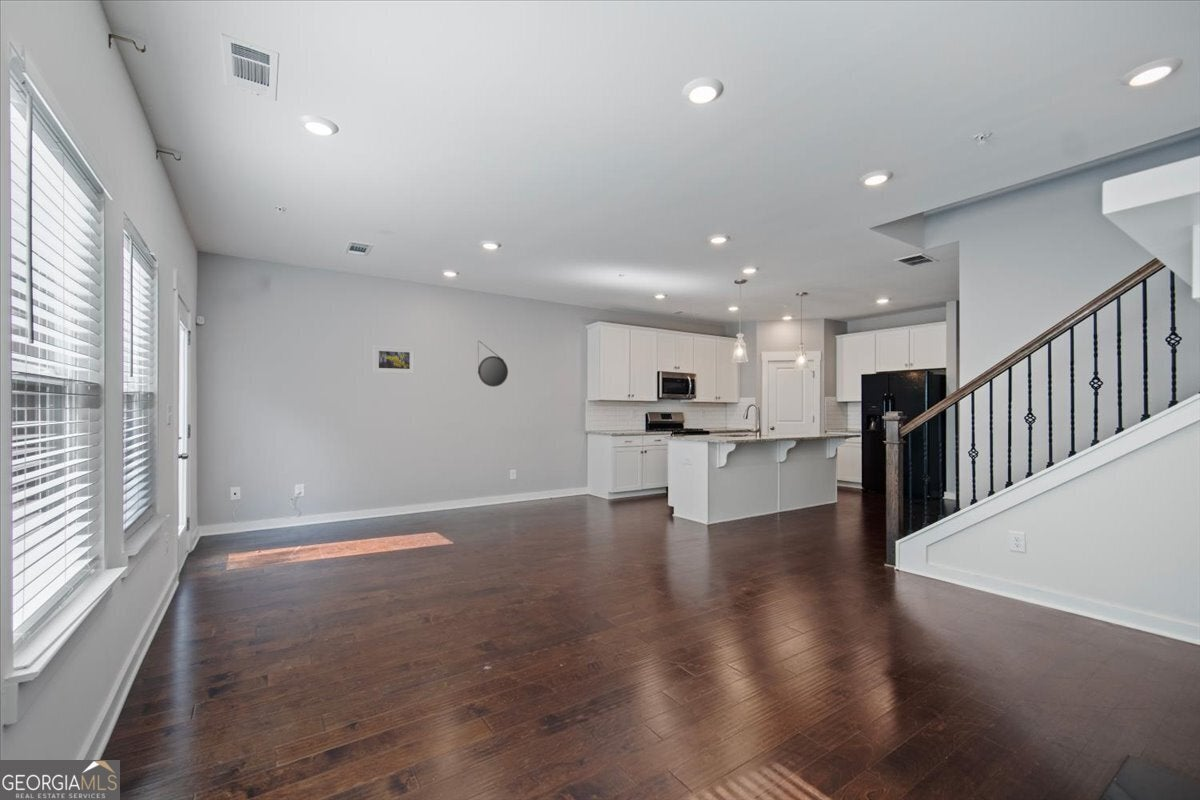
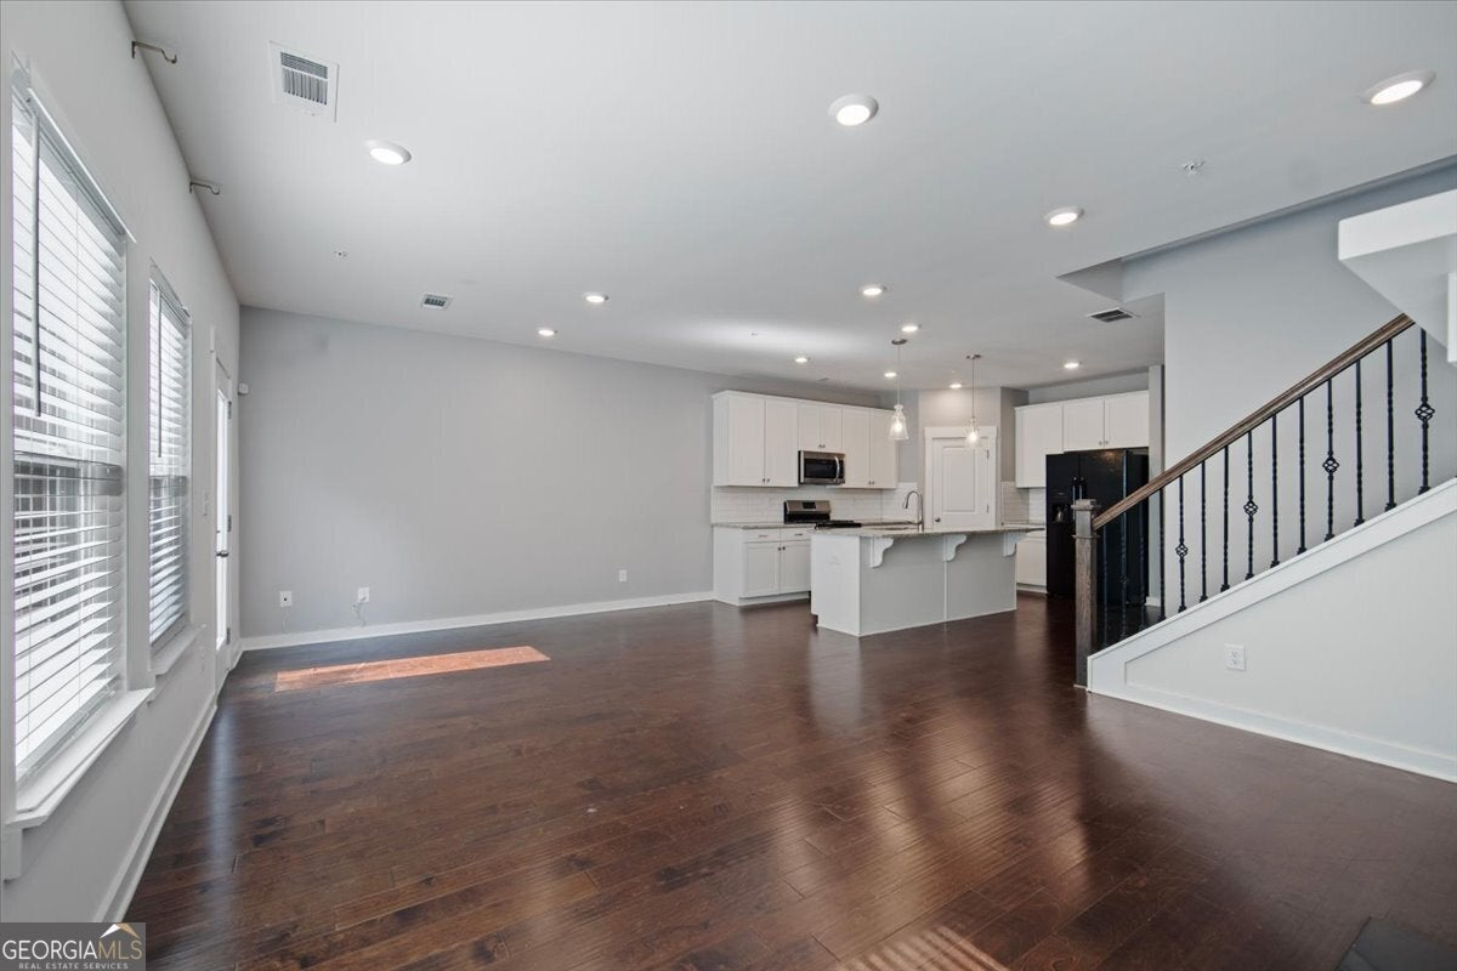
- home mirror (492, 364)
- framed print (394, 360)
